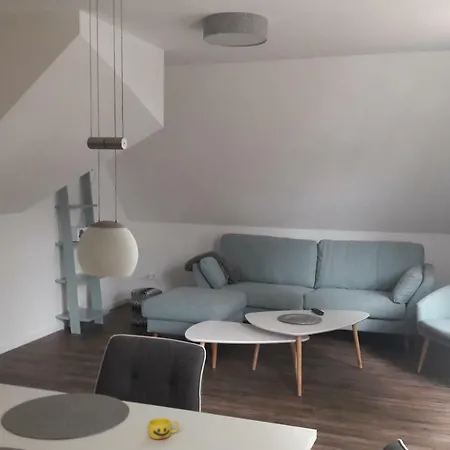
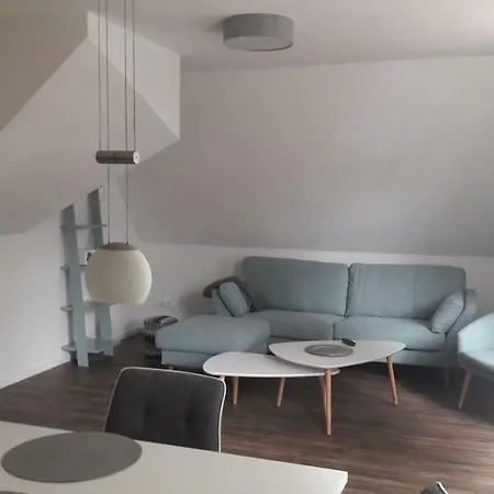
- cup (163, 428)
